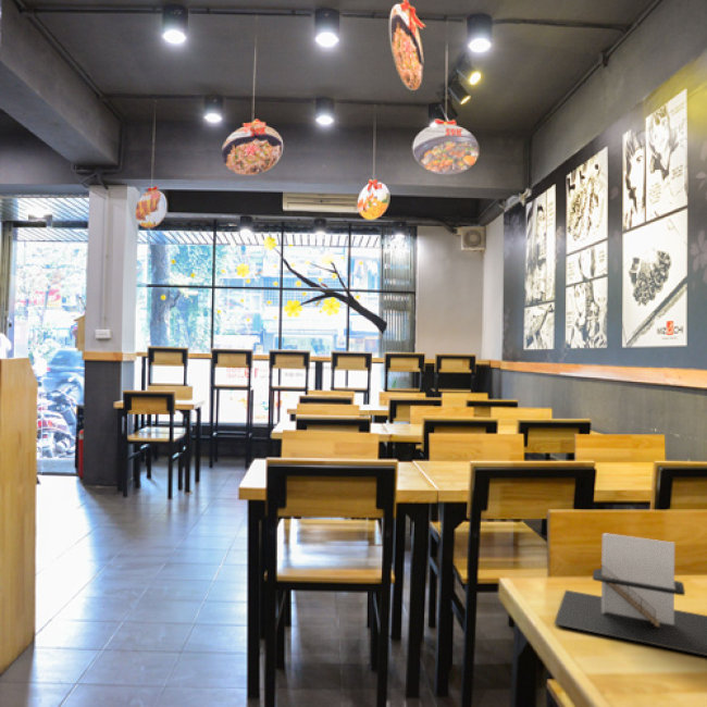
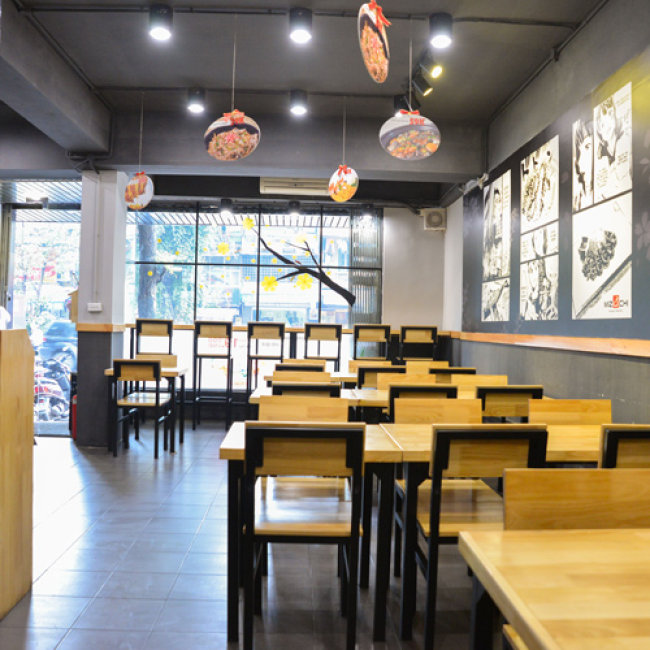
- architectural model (636, 581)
